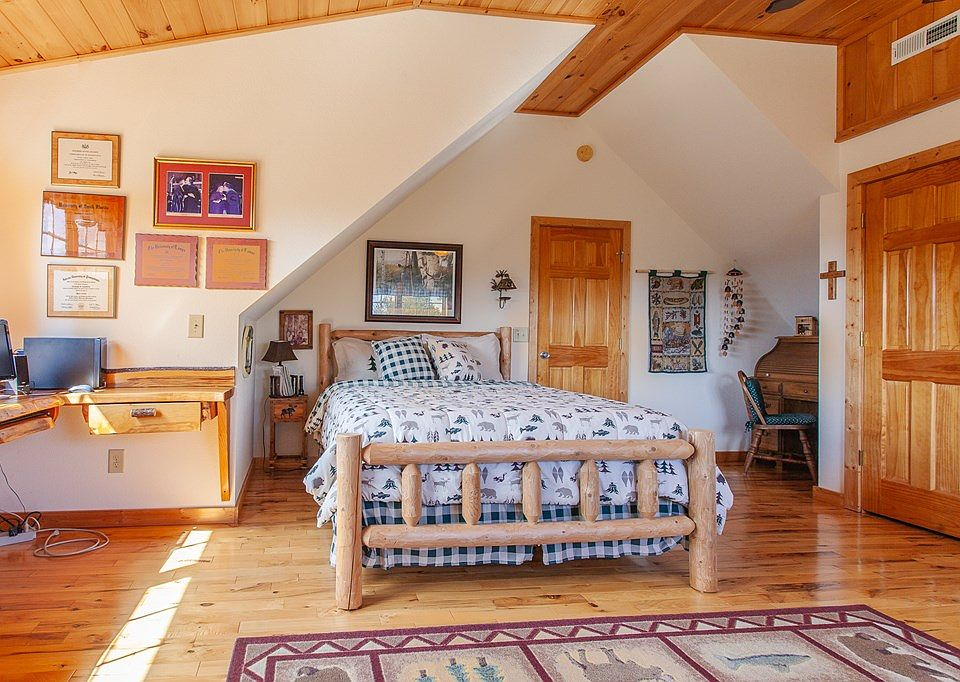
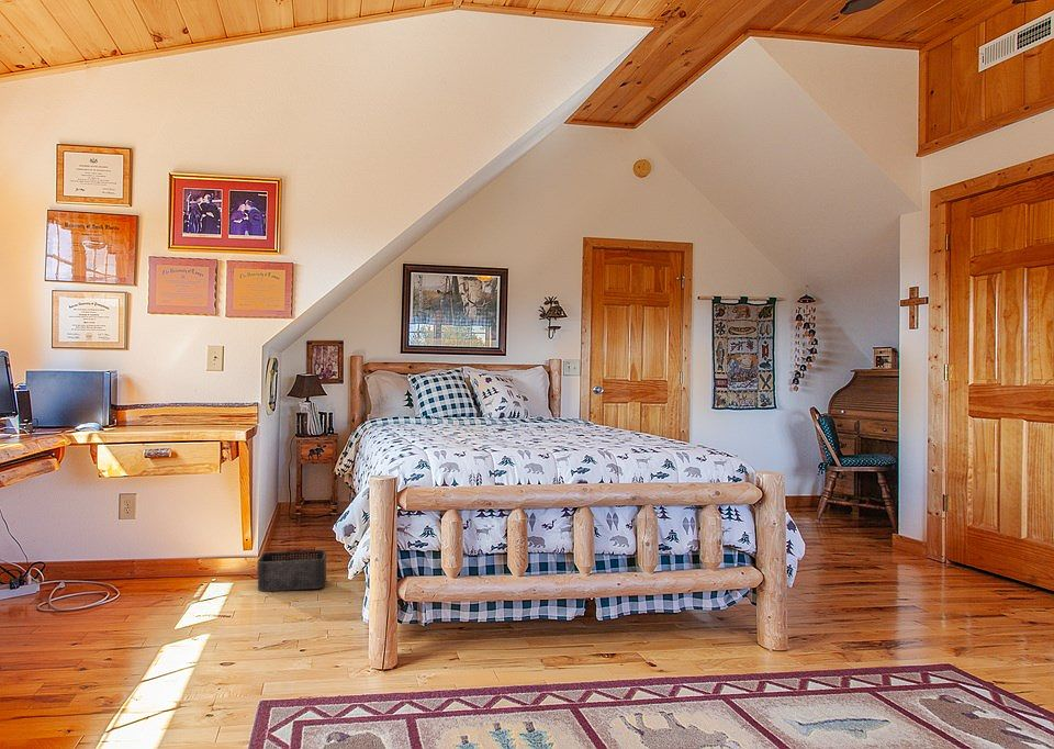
+ storage bin (292, 570)
